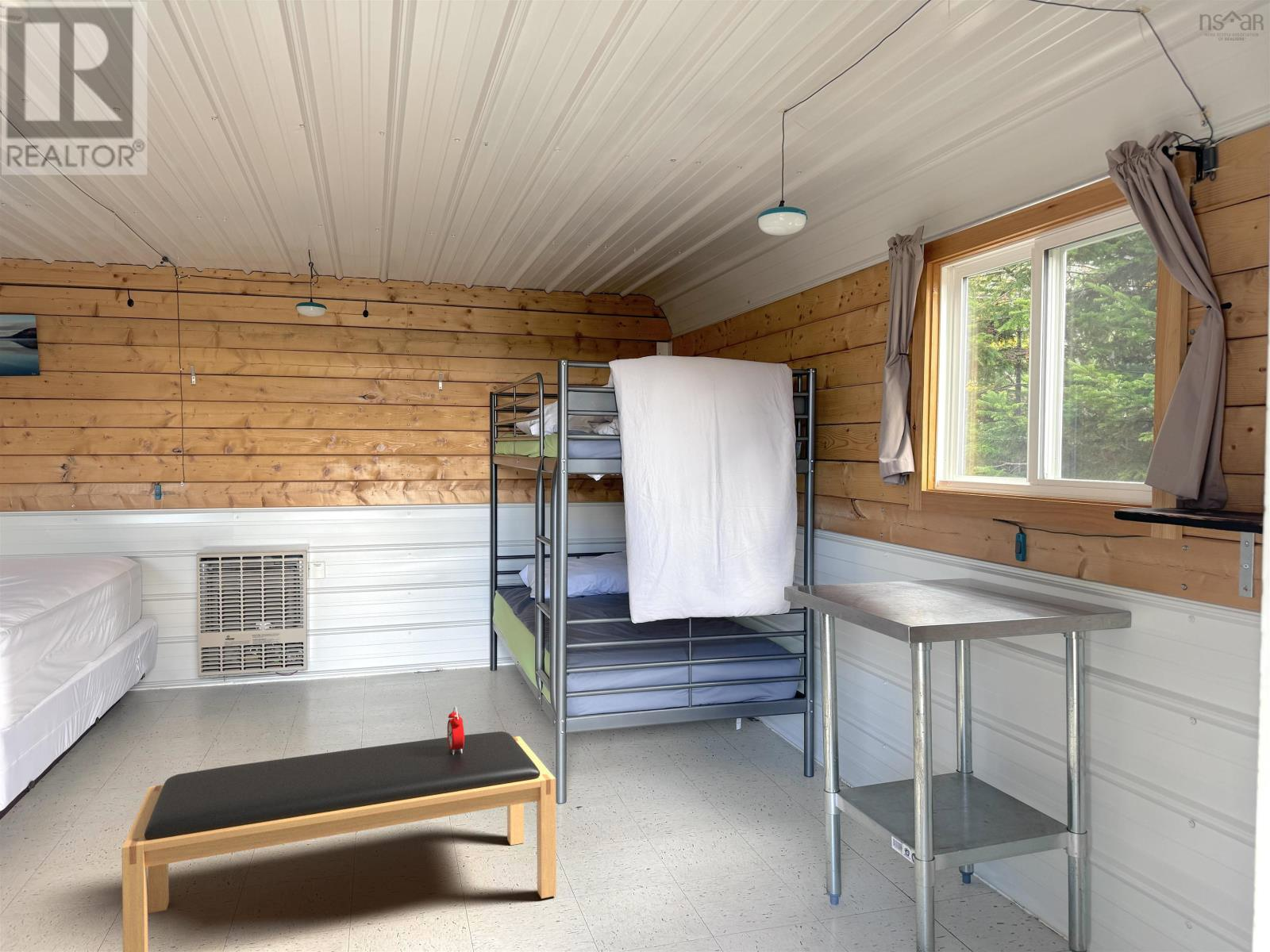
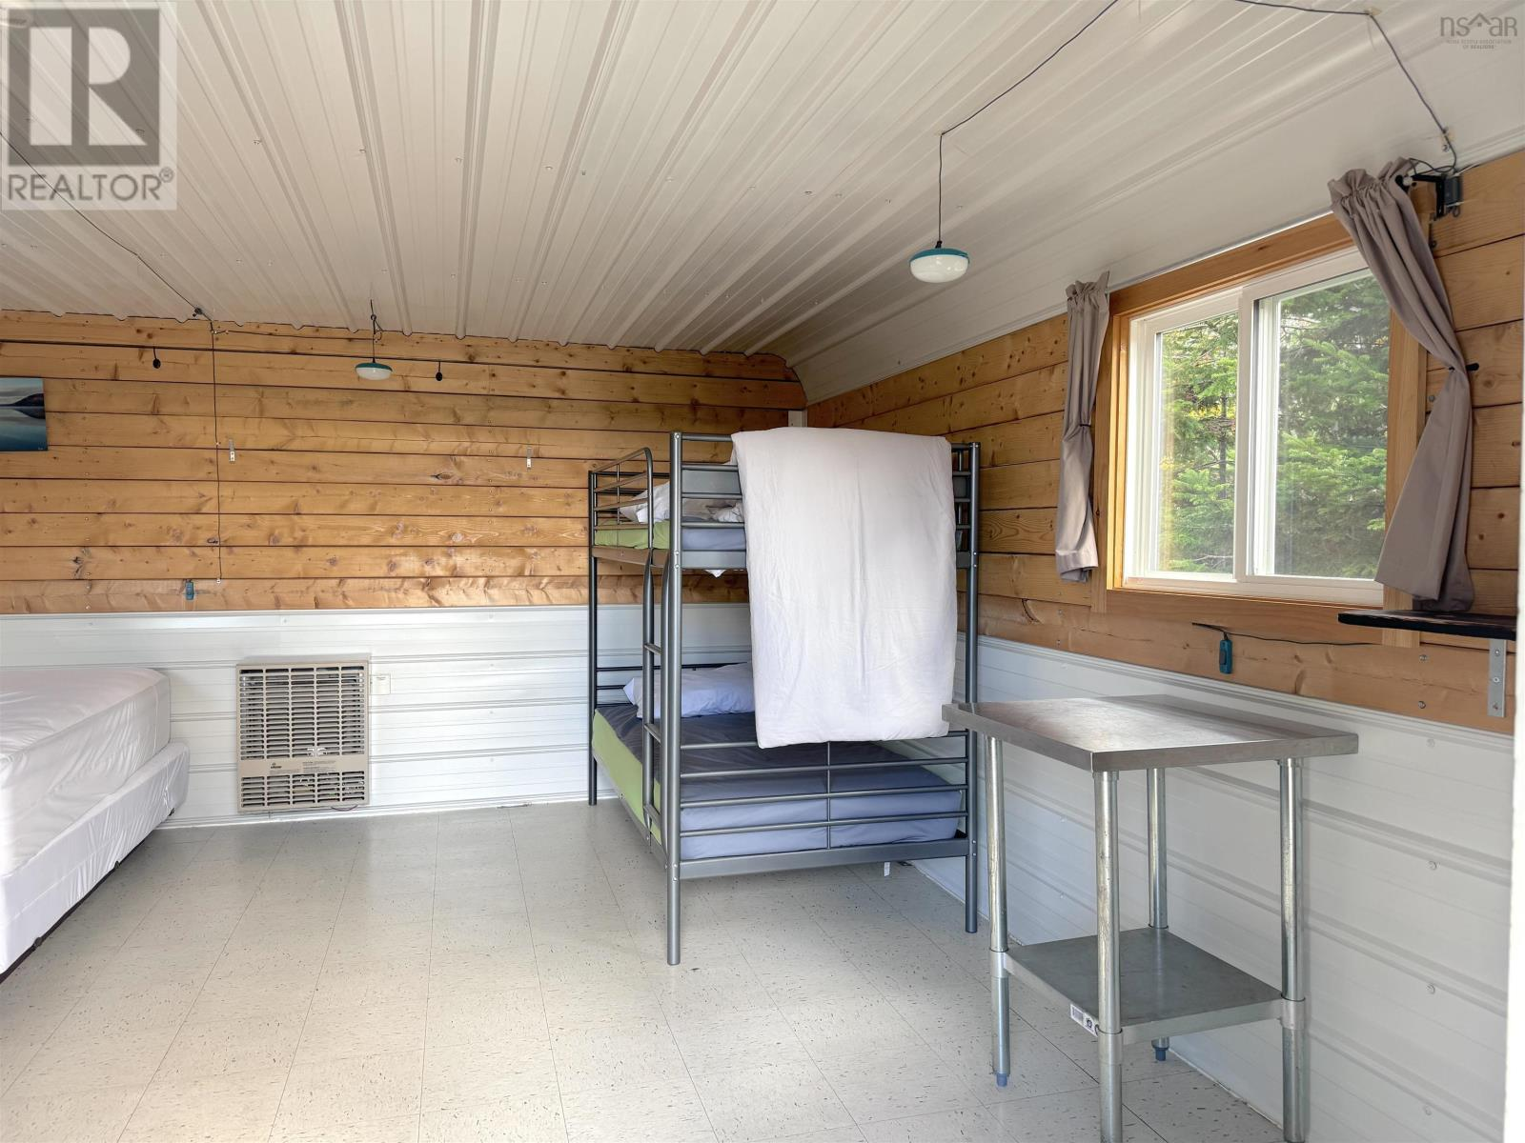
- alarm clock (456, 728)
- bench (354, 831)
